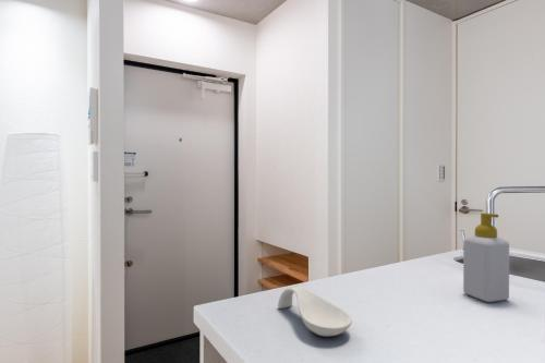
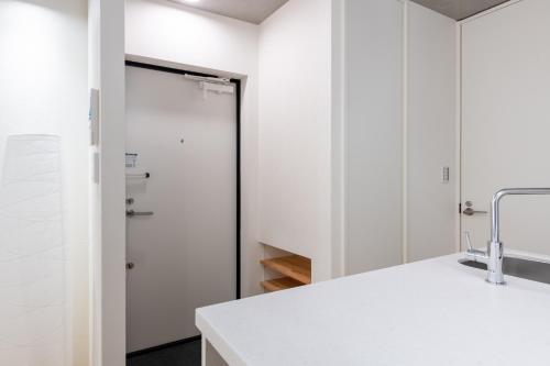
- soap bottle (485, 254)
- spoon rest (310, 307)
